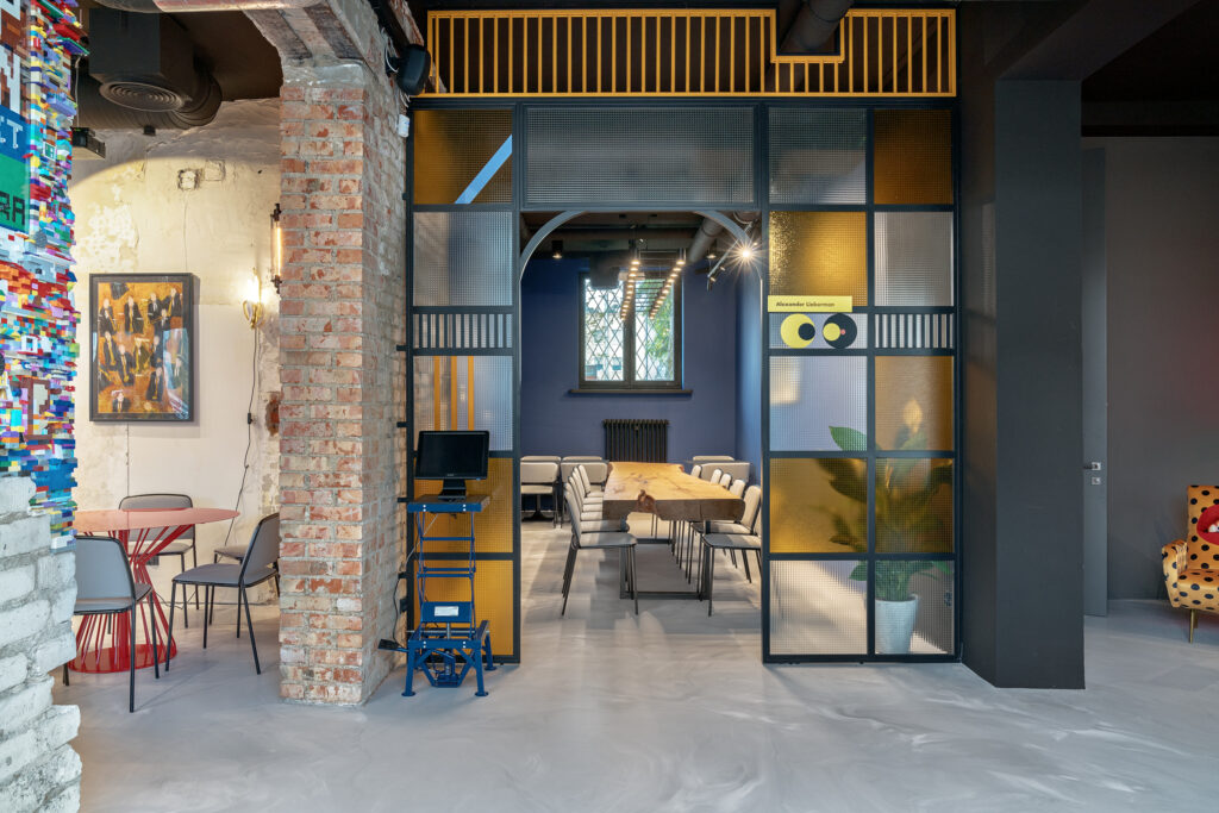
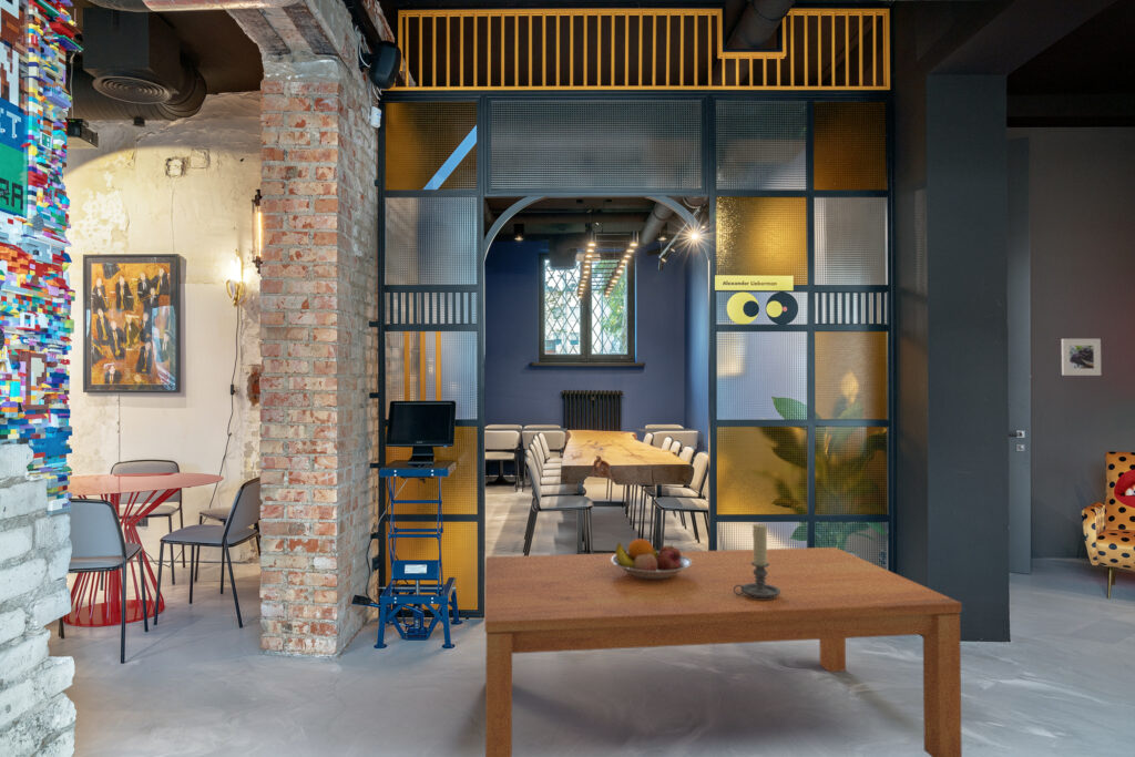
+ fruit bowl (651, 556)
+ candle holder (756, 559)
+ dining table (695, 644)
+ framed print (1081, 357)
